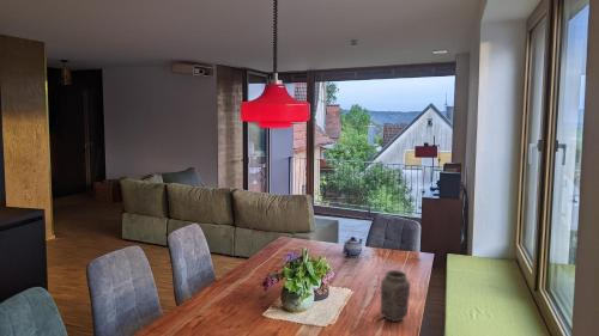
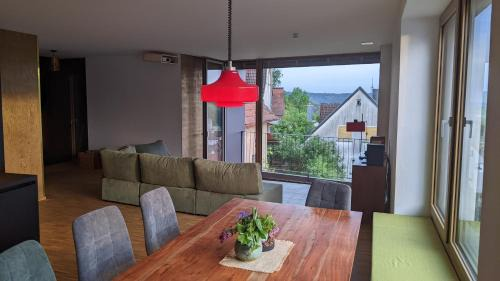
- teapot (352, 245)
- vase (394, 295)
